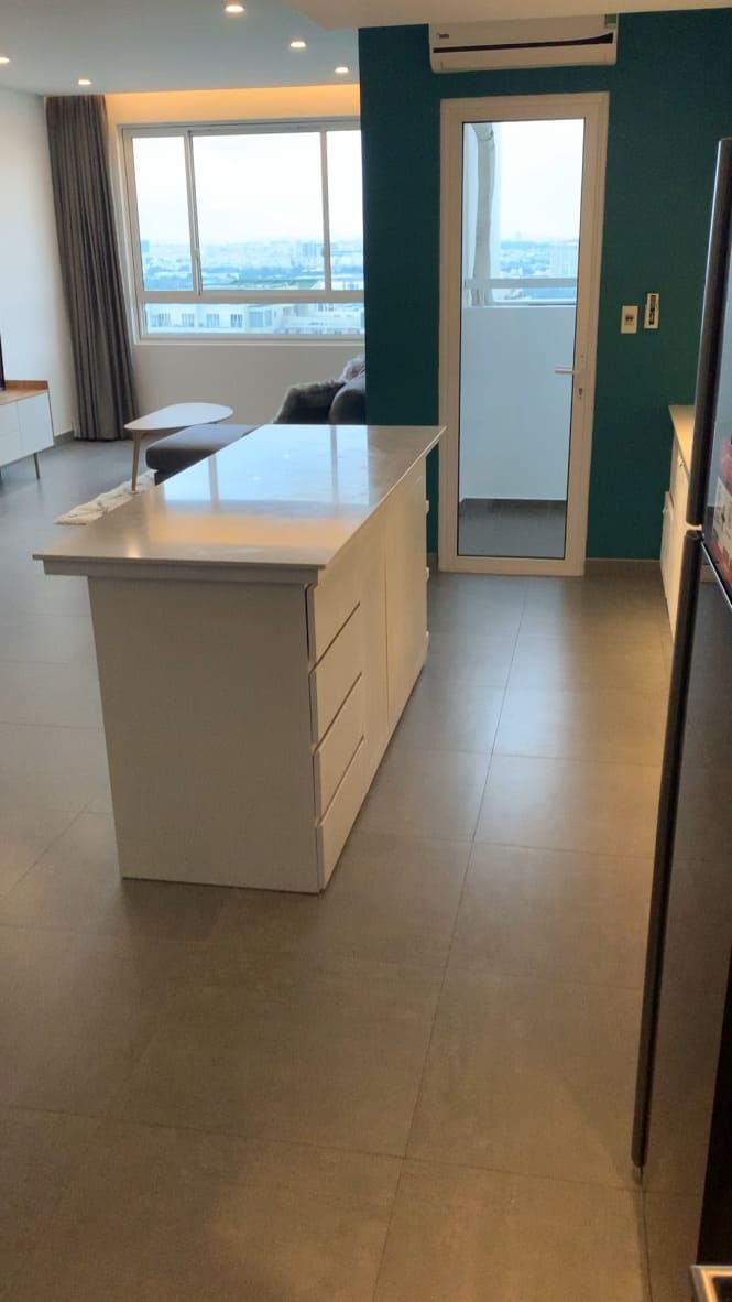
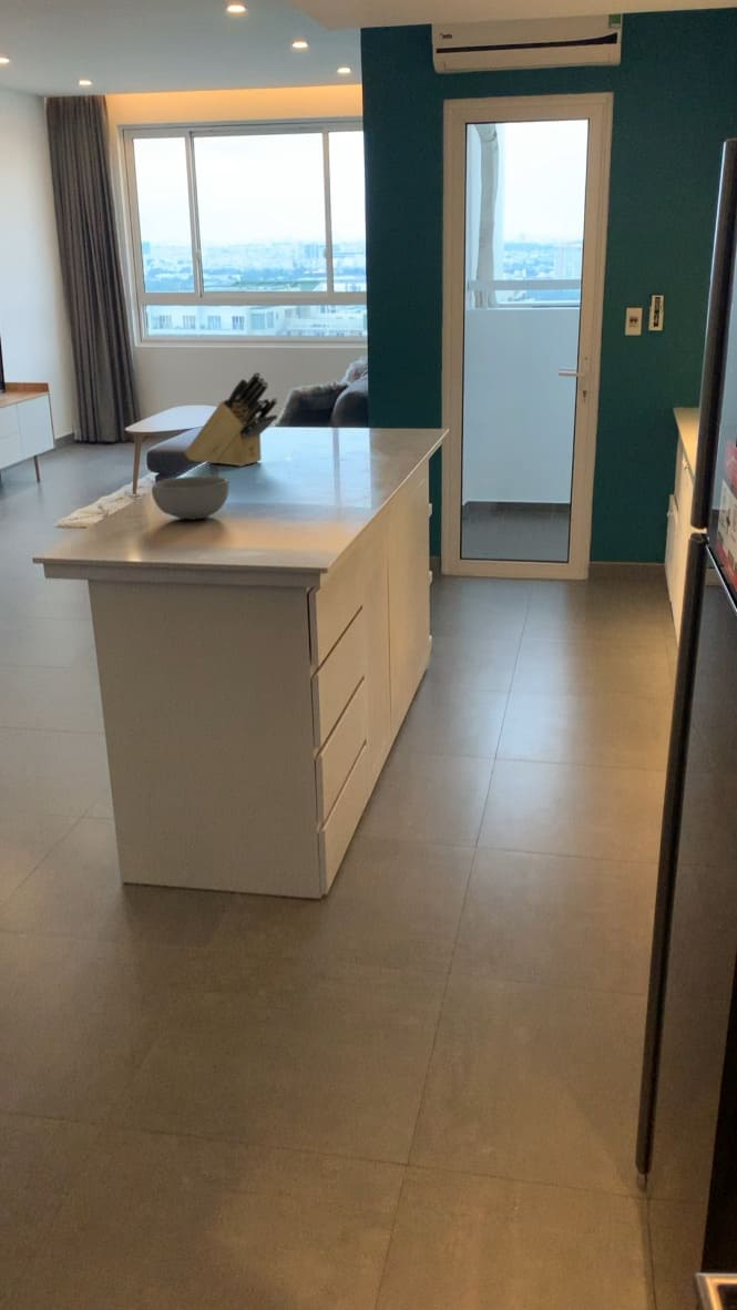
+ knife block (229, 418)
+ bowl (192, 499)
